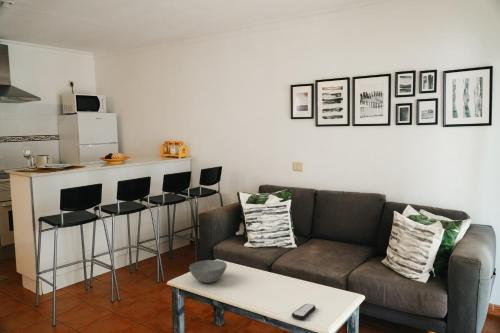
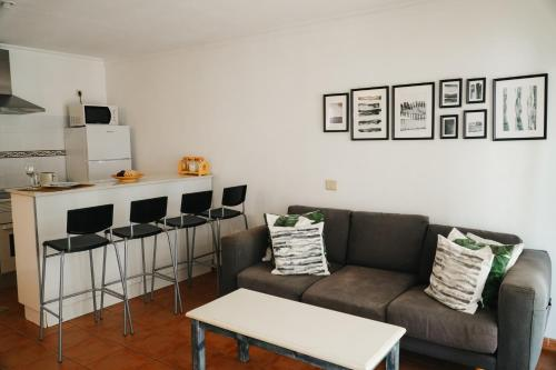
- remote control (304, 311)
- bowl (208, 272)
